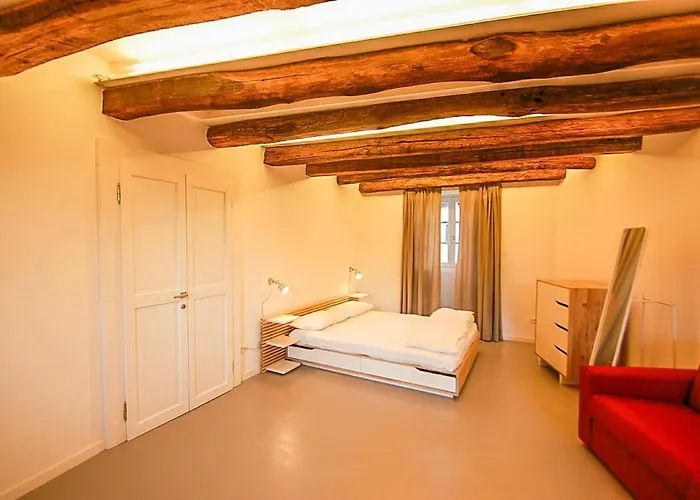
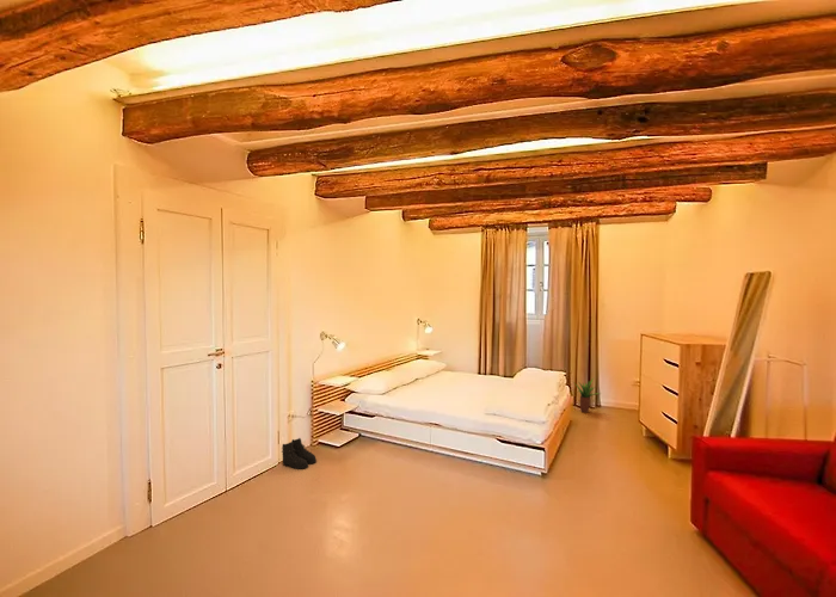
+ boots (299, 451)
+ potted plant (586, 394)
